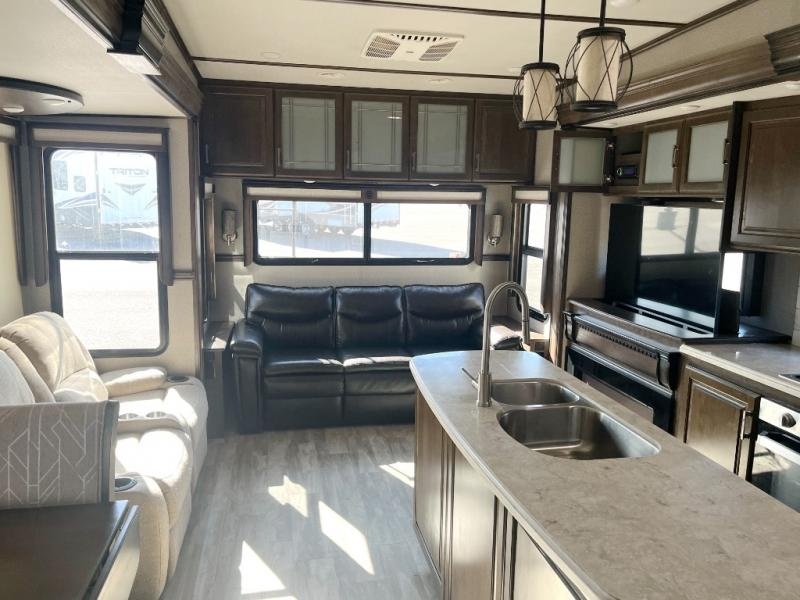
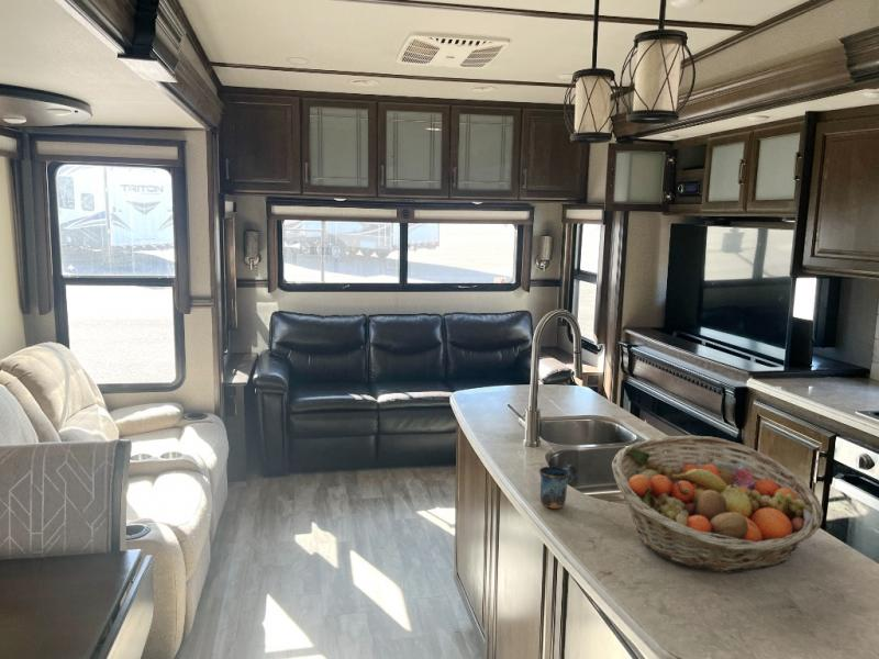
+ mug (559, 485)
+ fruit basket (712, 500)
